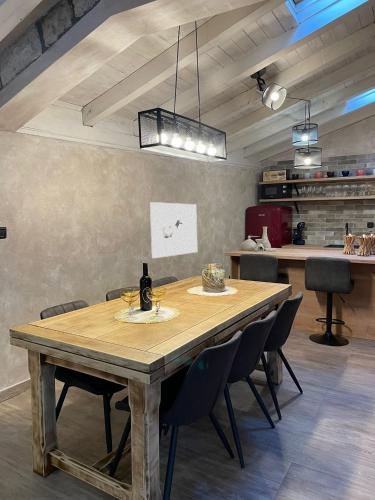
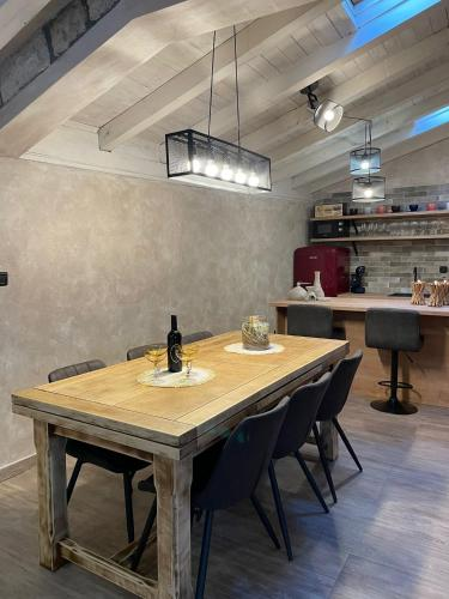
- wall art (175, 229)
